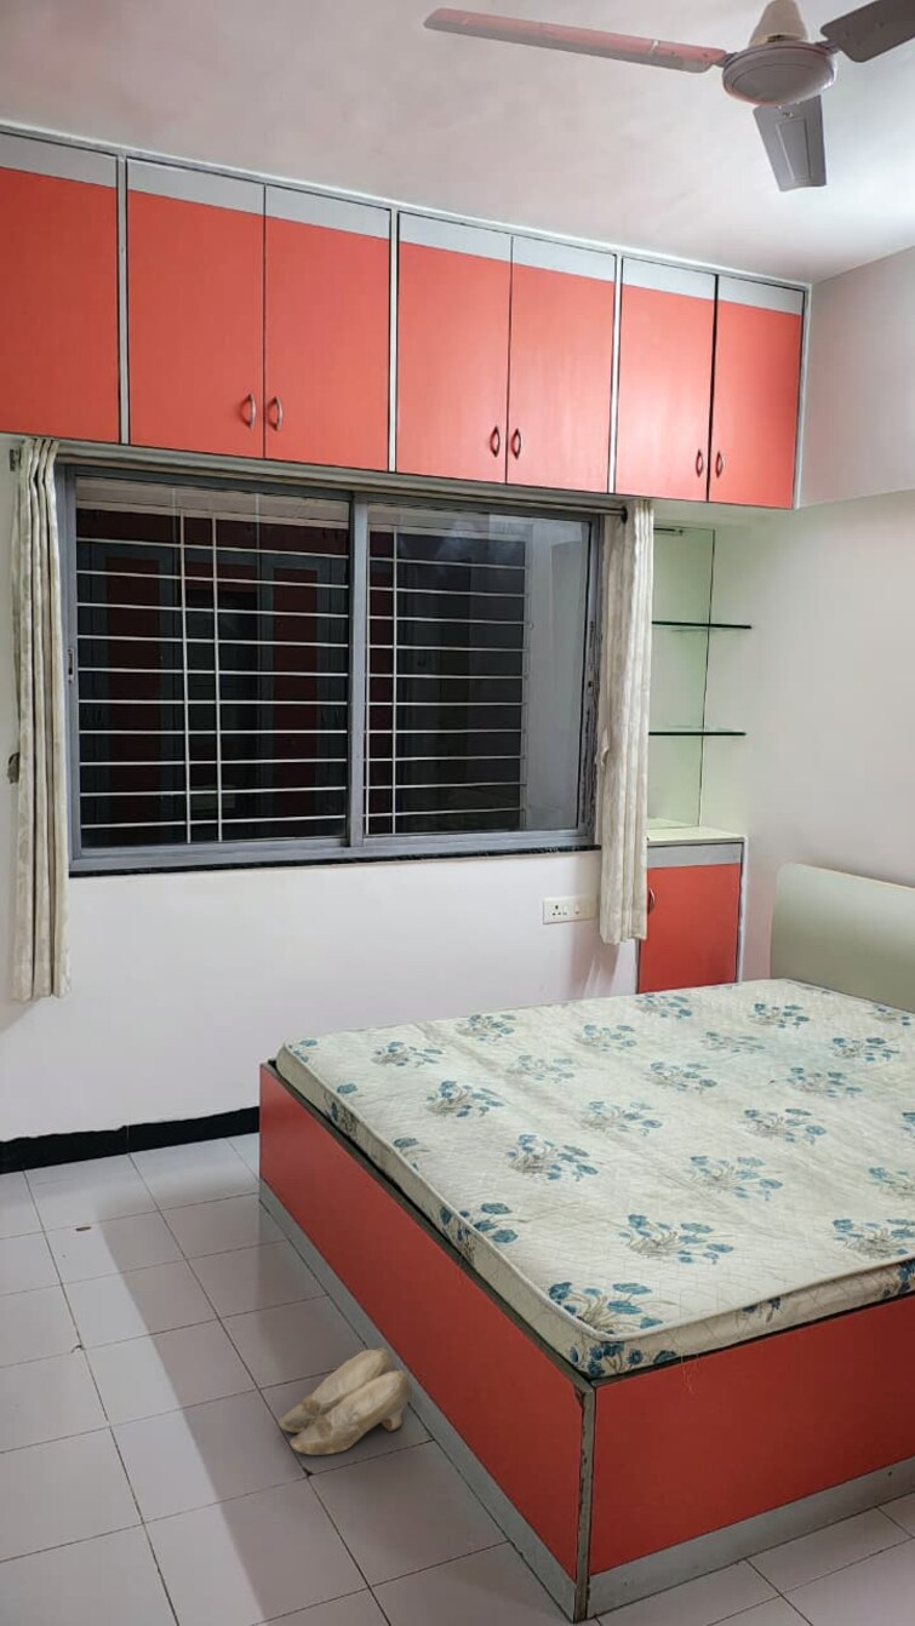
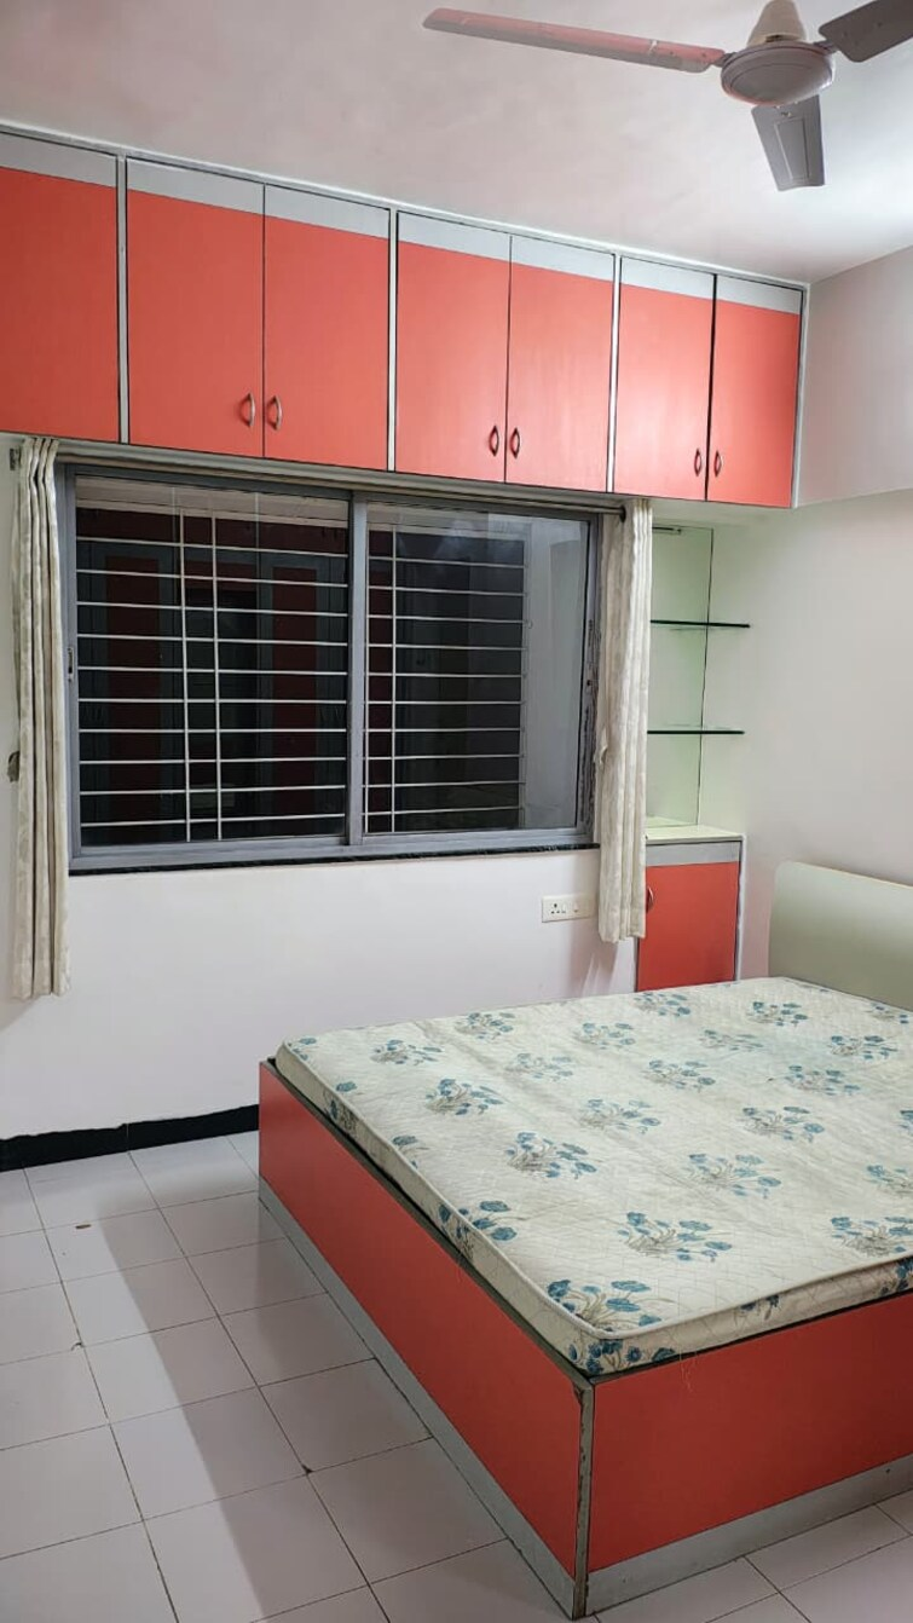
- slippers (344, 1399)
